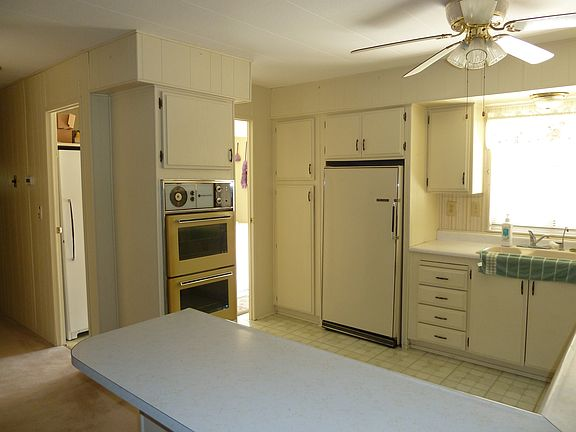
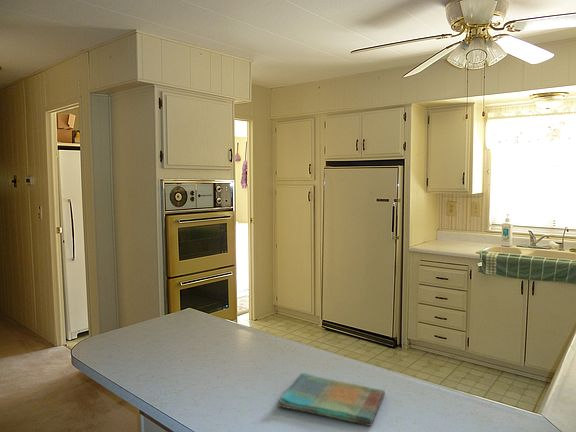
+ dish towel (332, 396)
